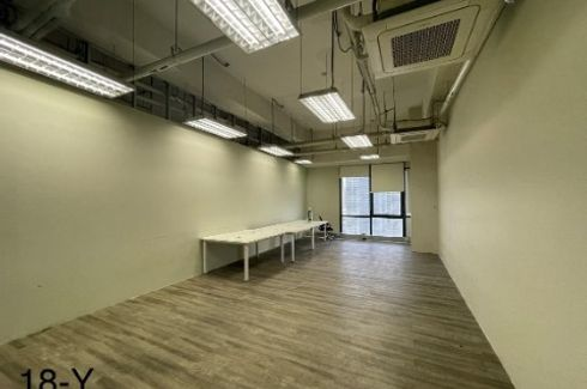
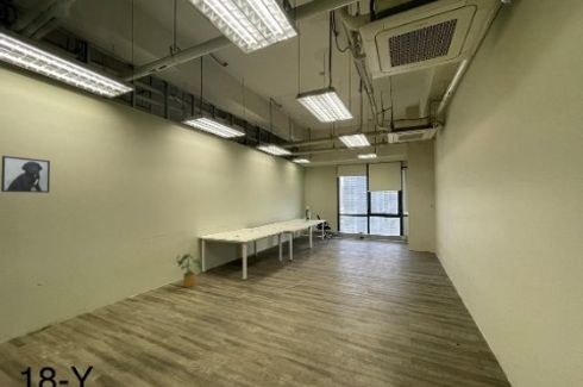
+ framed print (26, 175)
+ house plant (187, 270)
